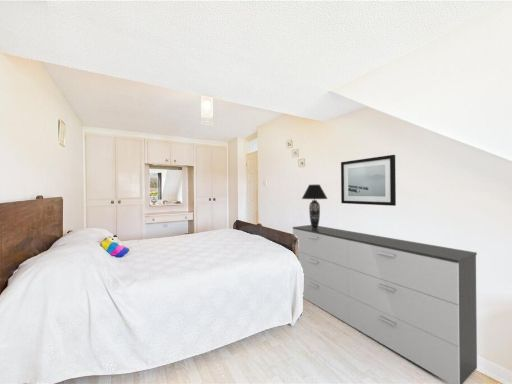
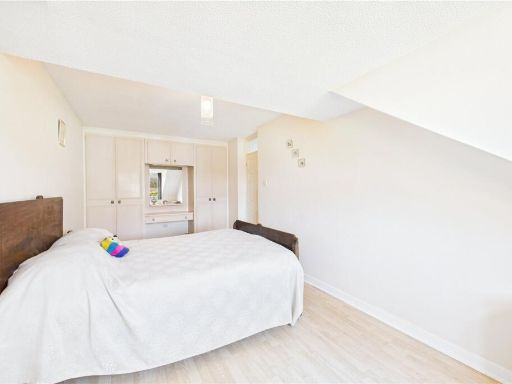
- dresser (358, 278)
- table lamp (314, 206)
- wall art (365, 181)
